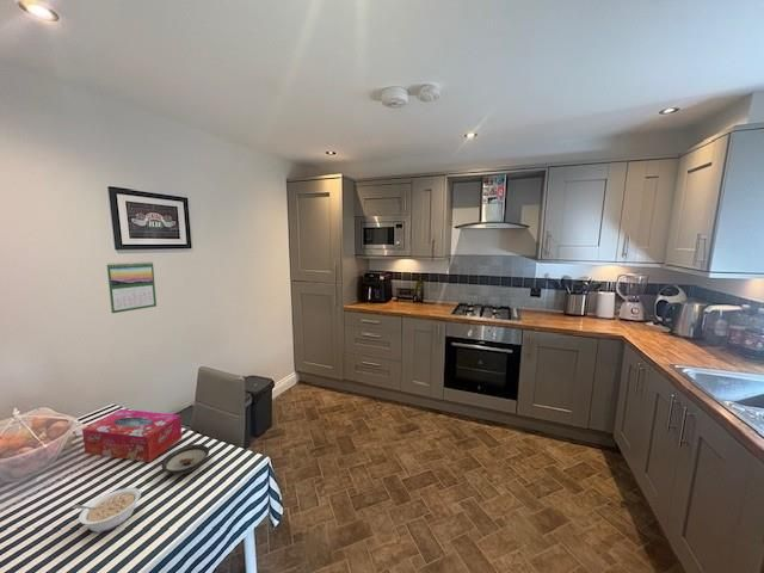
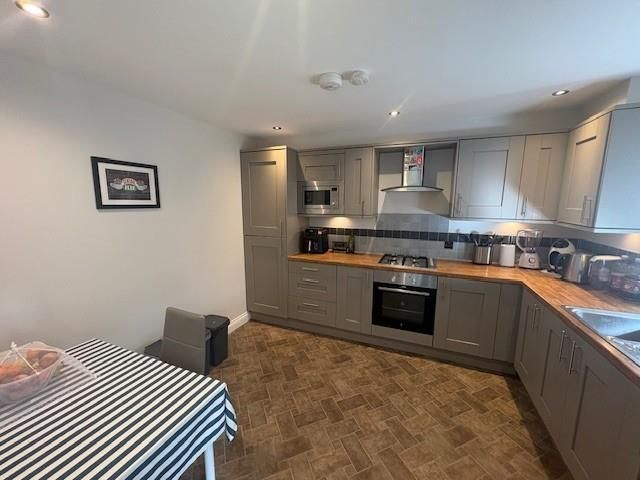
- saucer (186, 461)
- tissue box (134, 433)
- calendar (133, 285)
- legume (109, 511)
